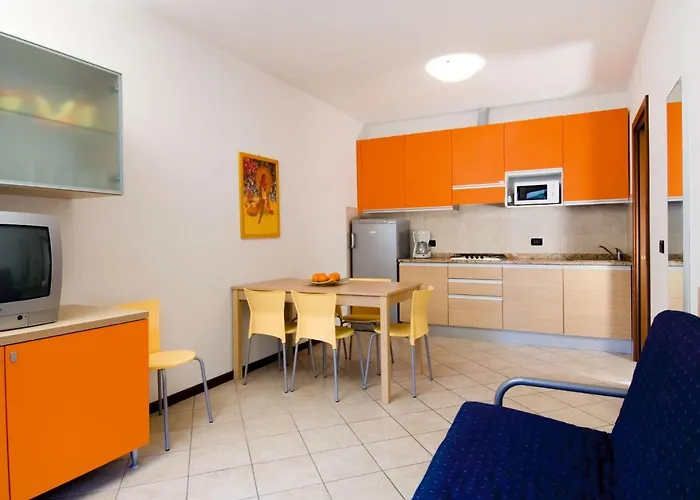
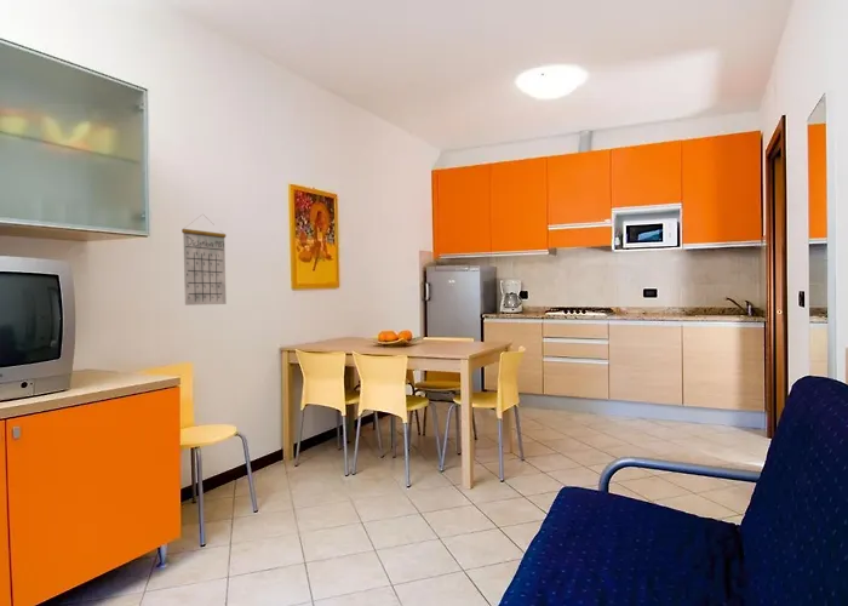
+ calendar (205, 258)
